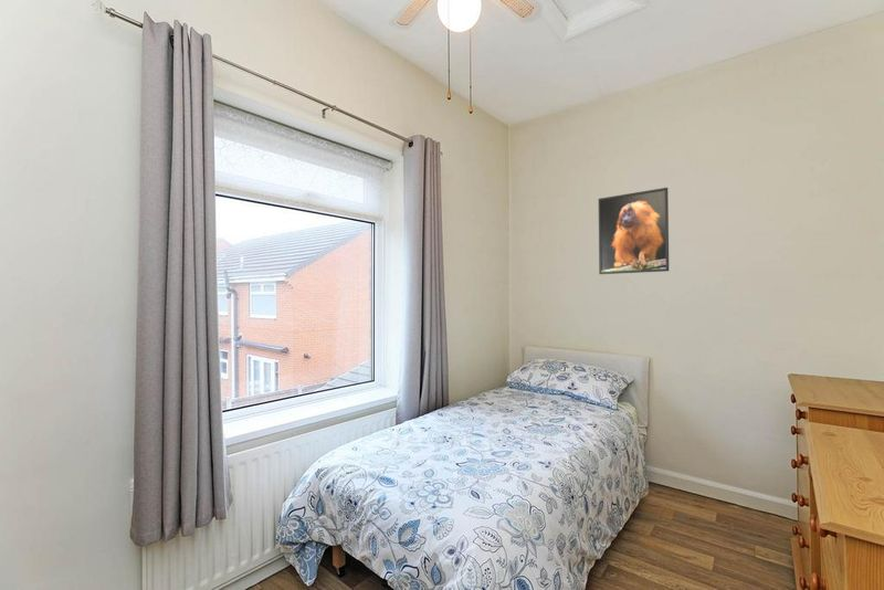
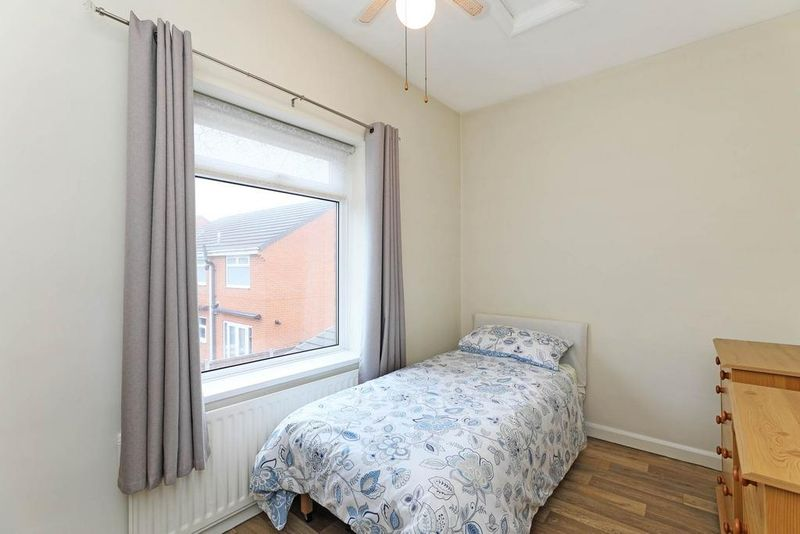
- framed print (631, 232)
